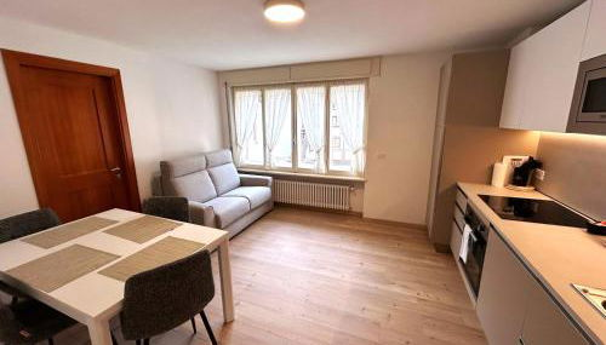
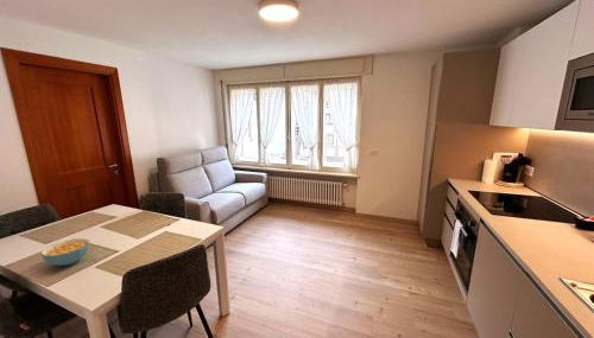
+ cereal bowl (68, 254)
